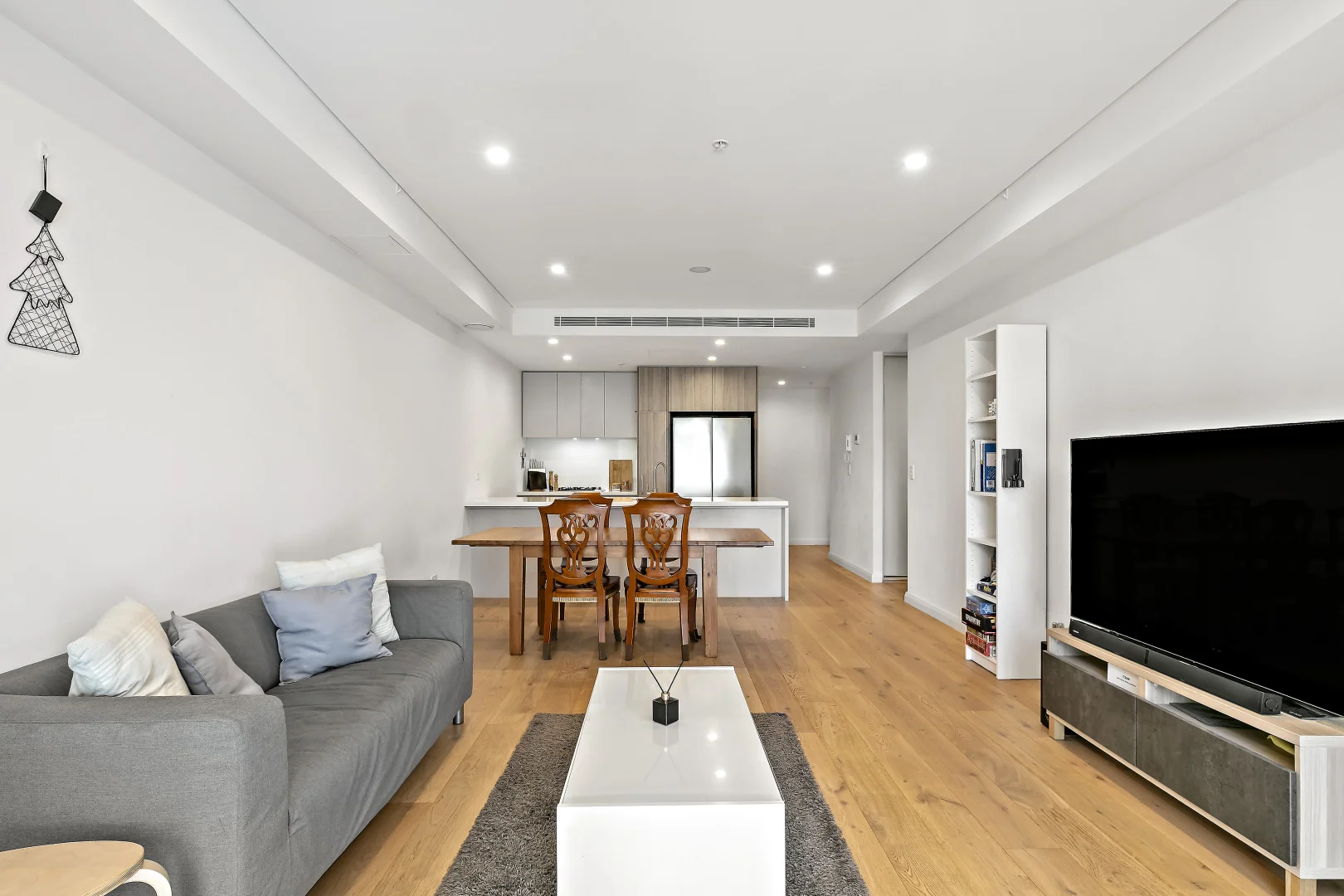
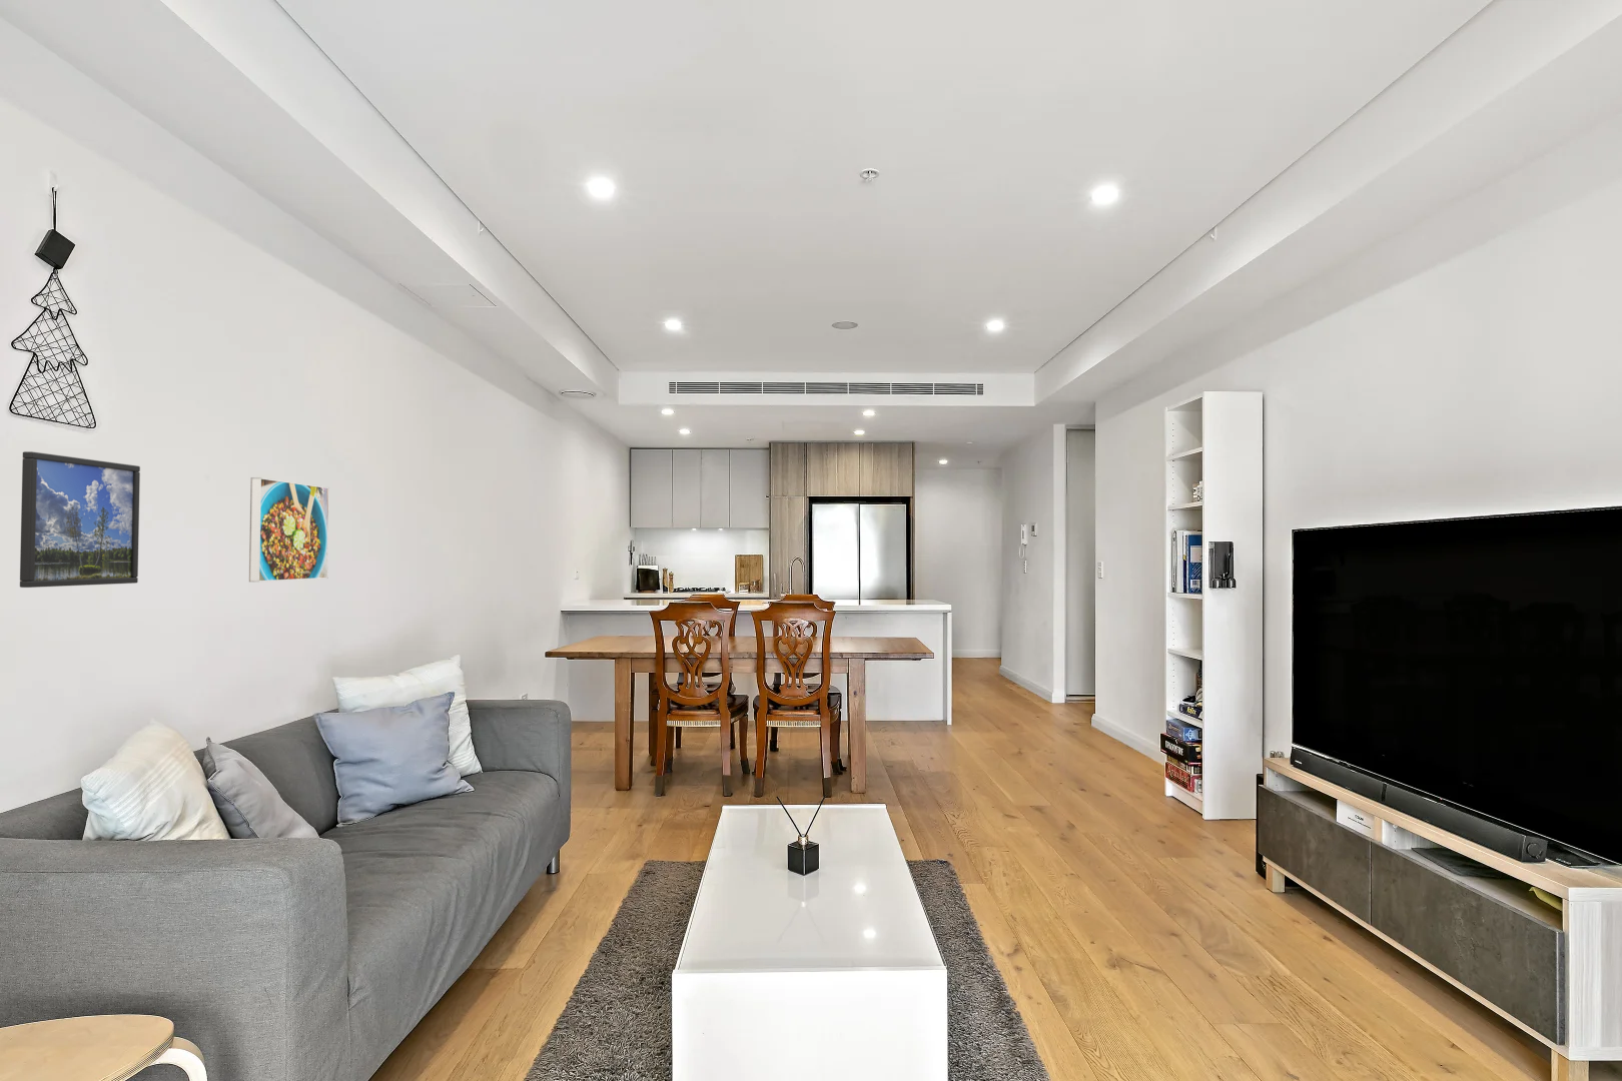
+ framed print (291, 531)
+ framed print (84, 521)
